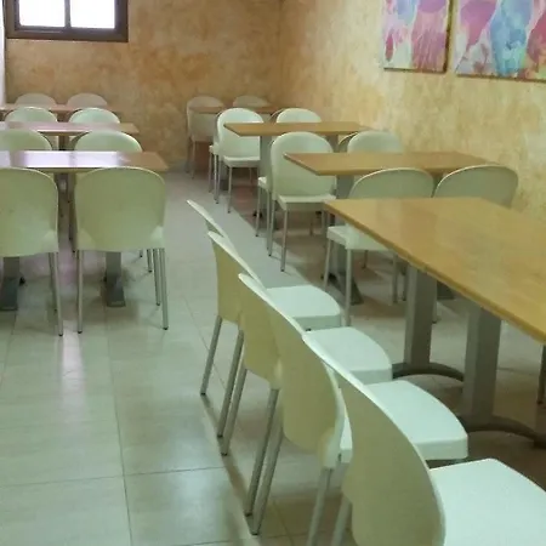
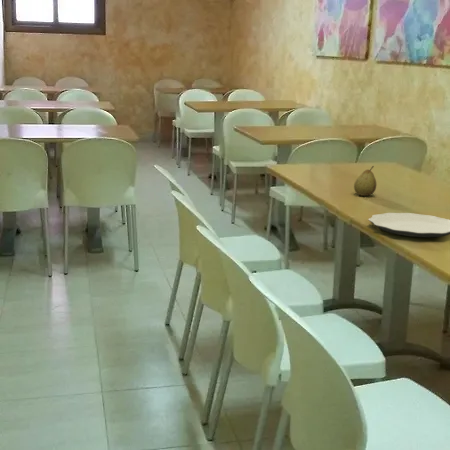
+ plate (413, 225)
+ fruit (365, 180)
